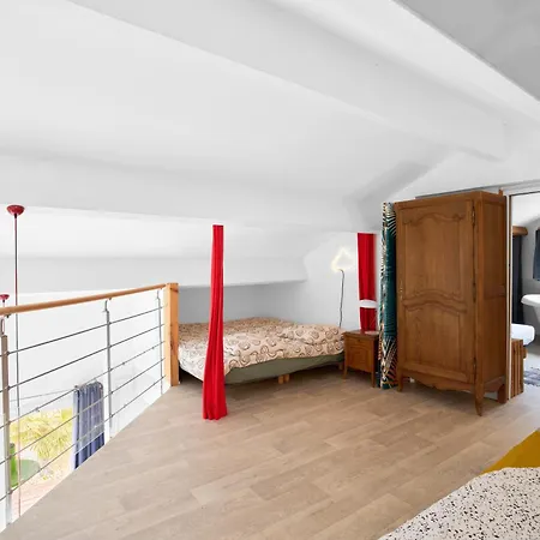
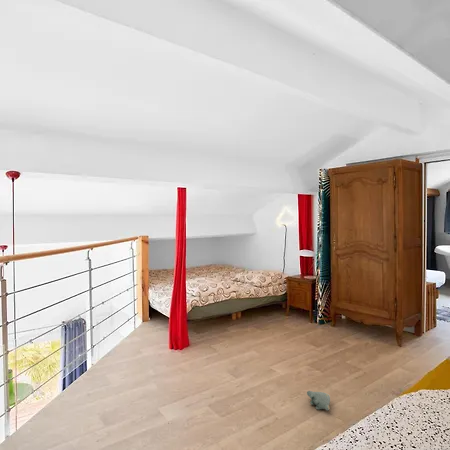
+ plush toy (321, 399)
